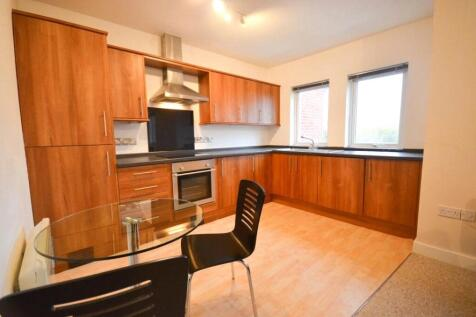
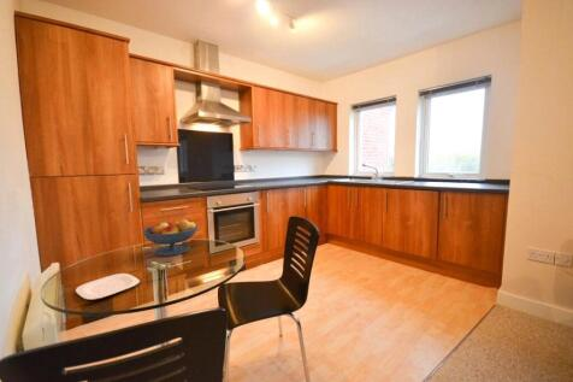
+ plate (108, 286)
+ fruit bowl (171, 235)
